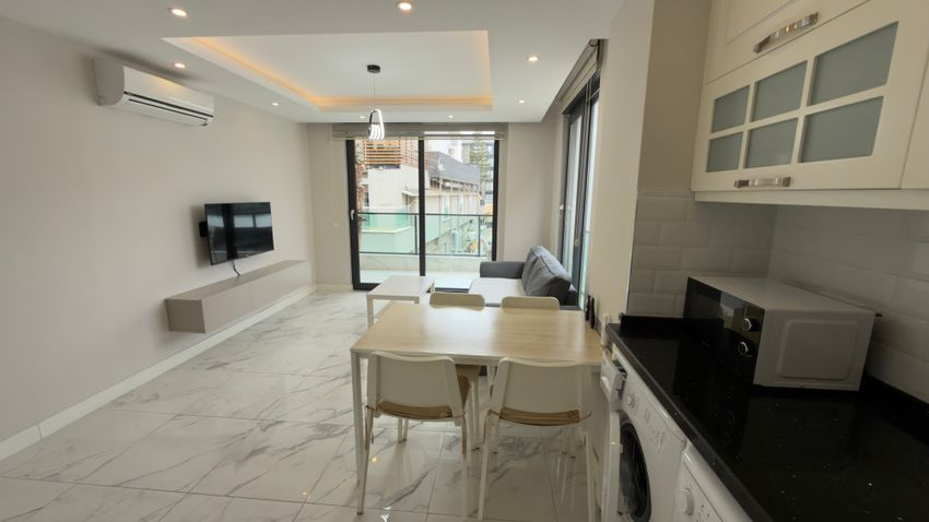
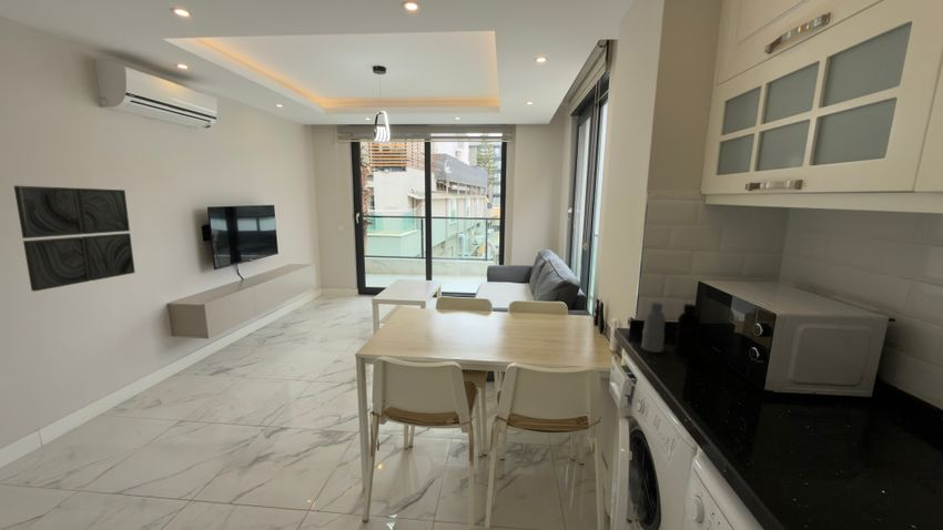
+ bottle (677, 327)
+ wall art (82, 236)
